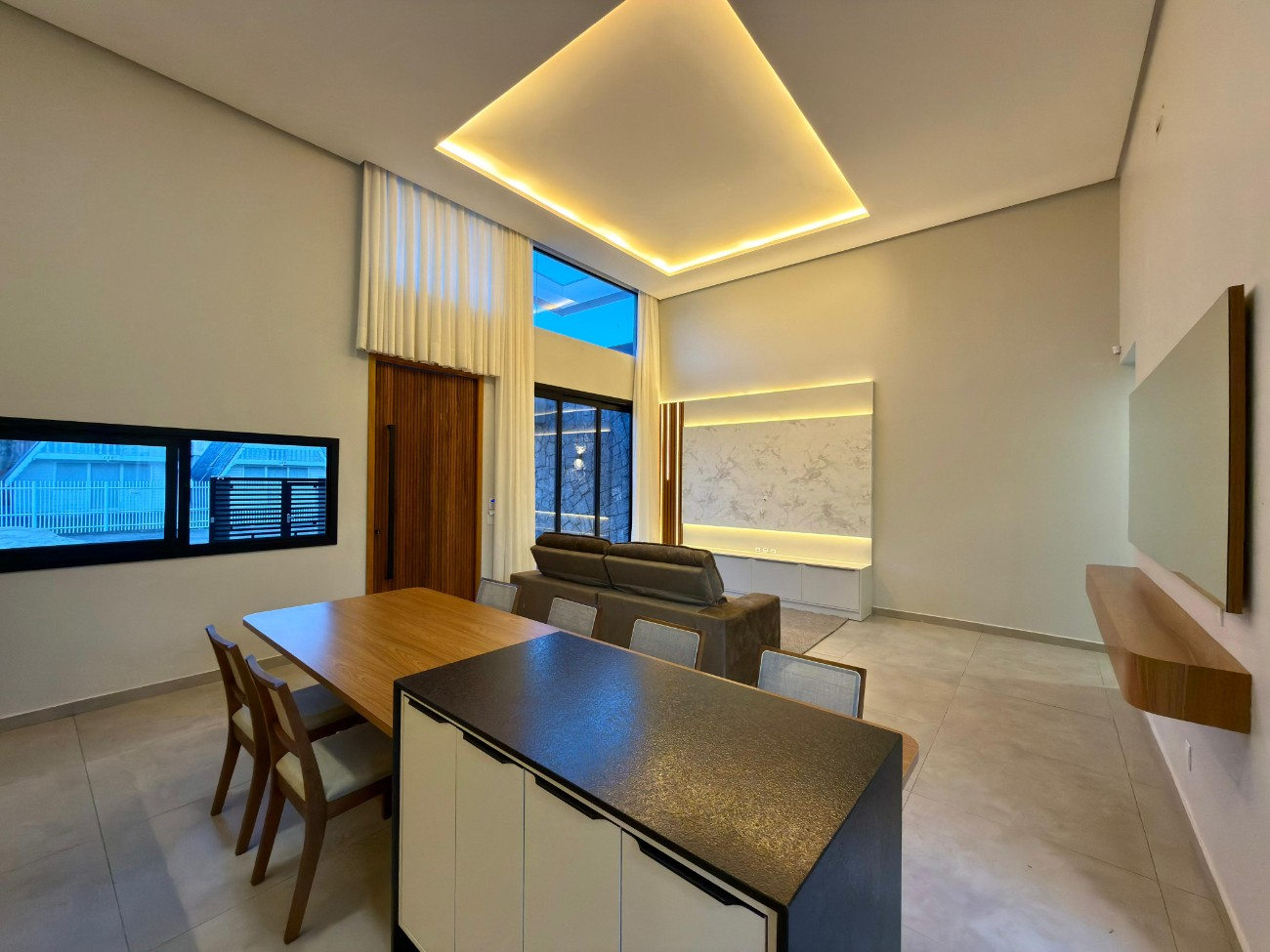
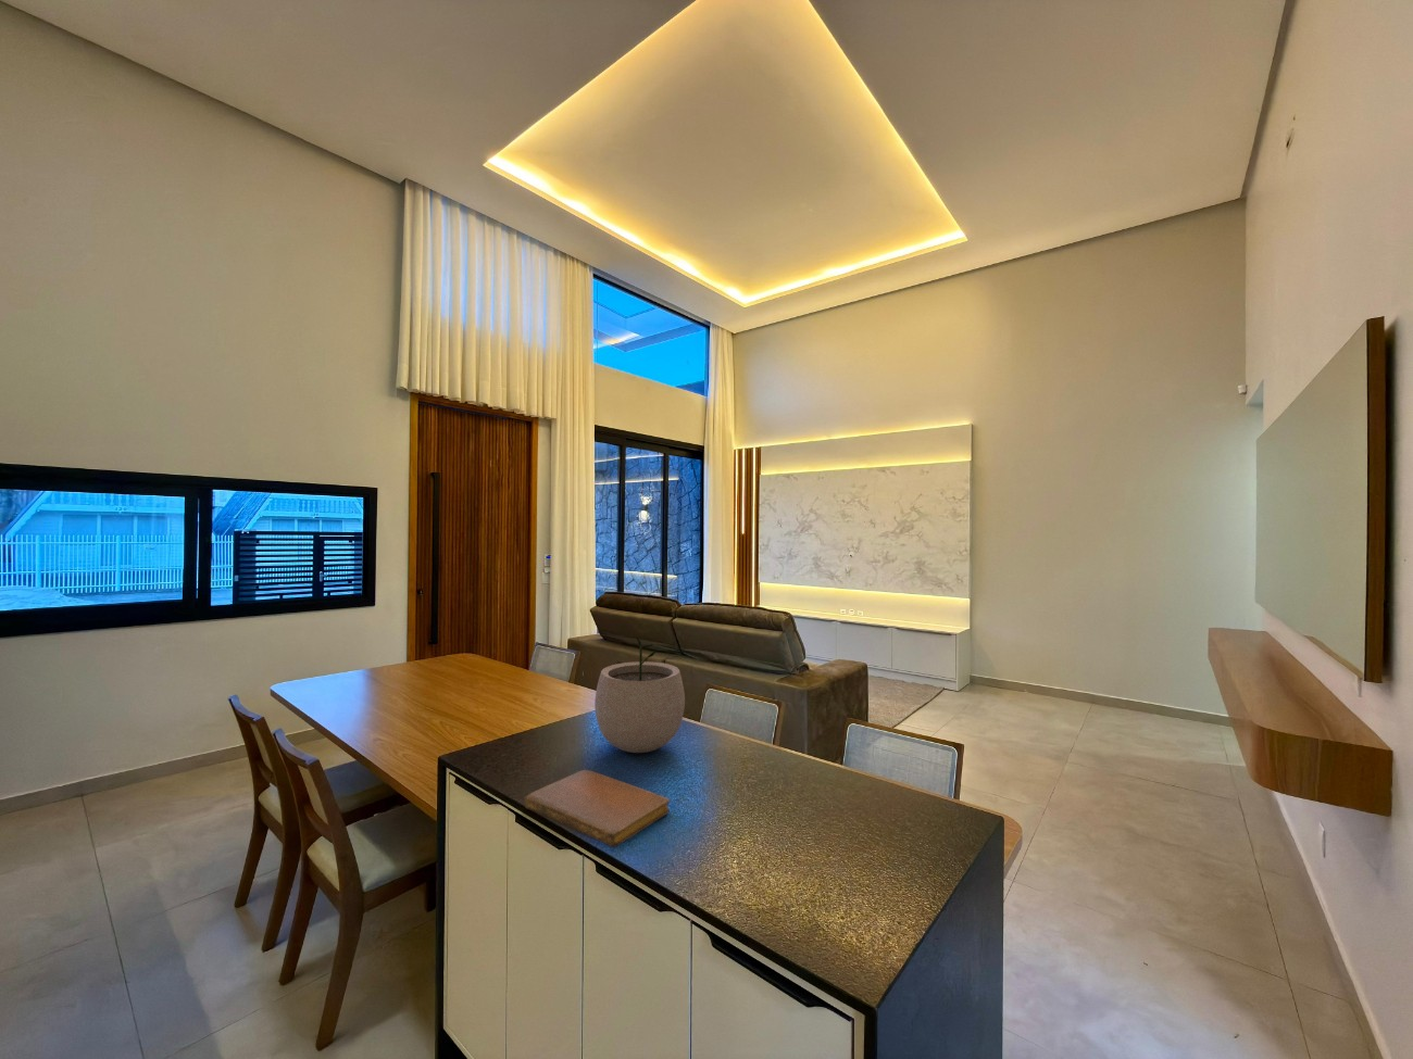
+ notebook (596, 804)
+ plant pot (640, 692)
